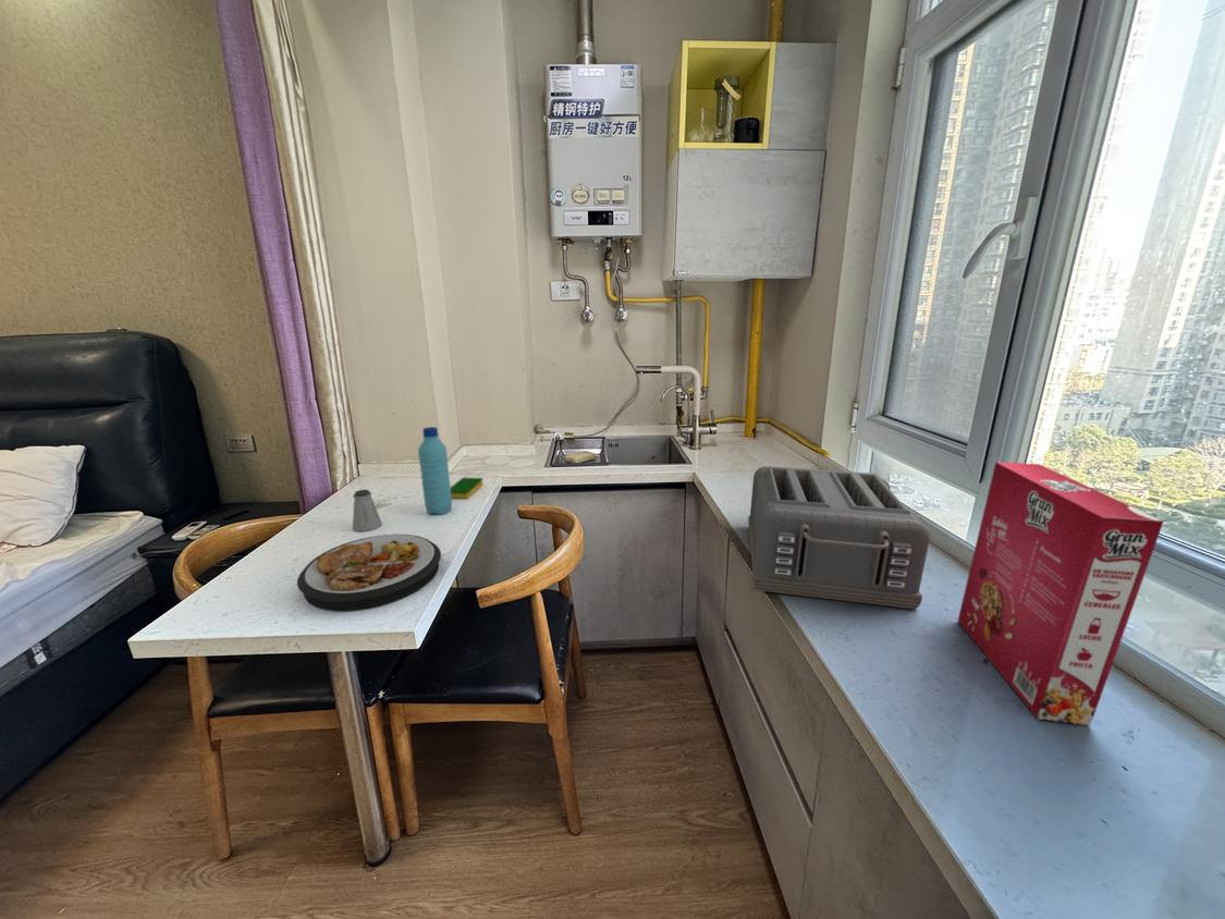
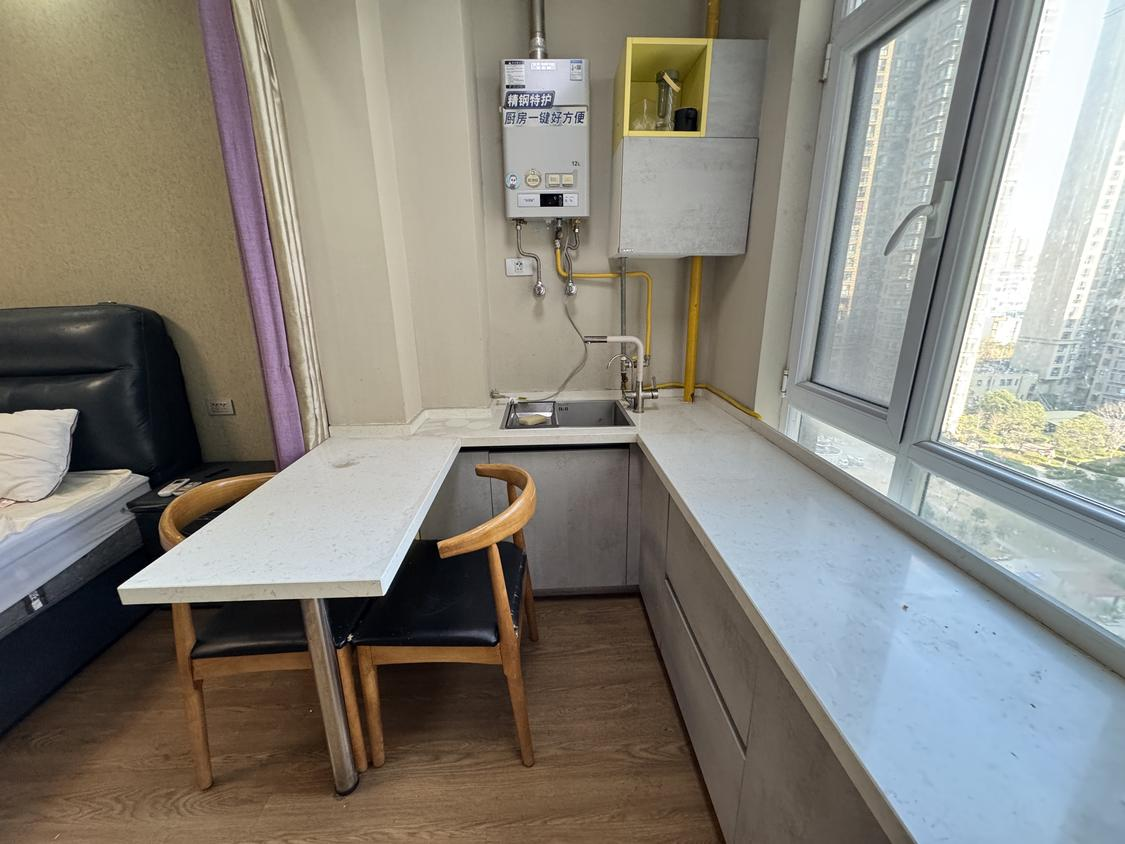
- plate (372, 563)
- cereal box (1038, 581)
- dish sponge (465, 487)
- toaster (826, 528)
- saltshaker (364, 508)
- water bottle (434, 470)
